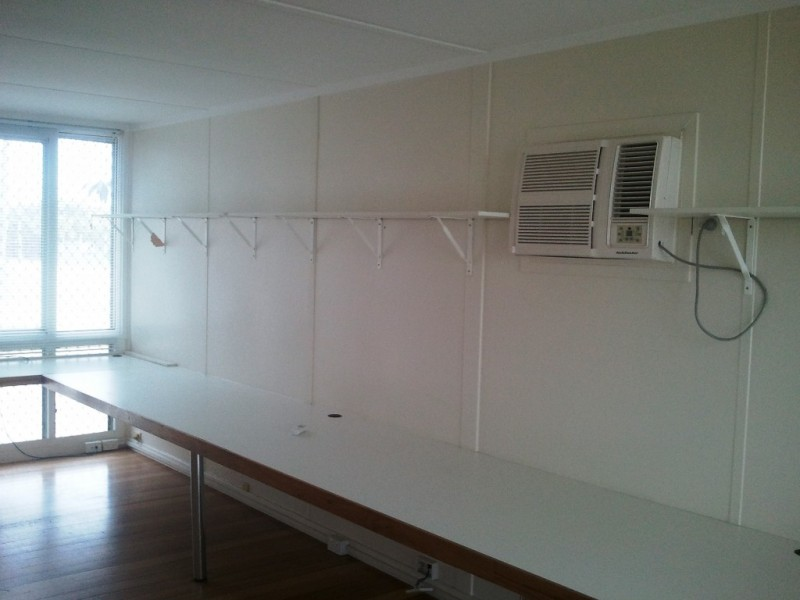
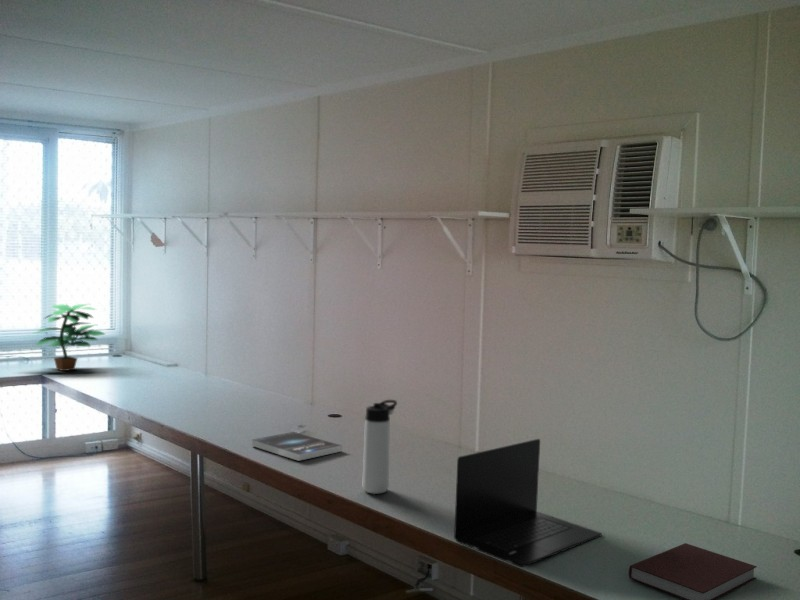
+ thermos bottle (380, 445)
+ potted plant (70, 337)
+ book (296, 445)
+ notebook (693, 572)
+ laptop (531, 497)
